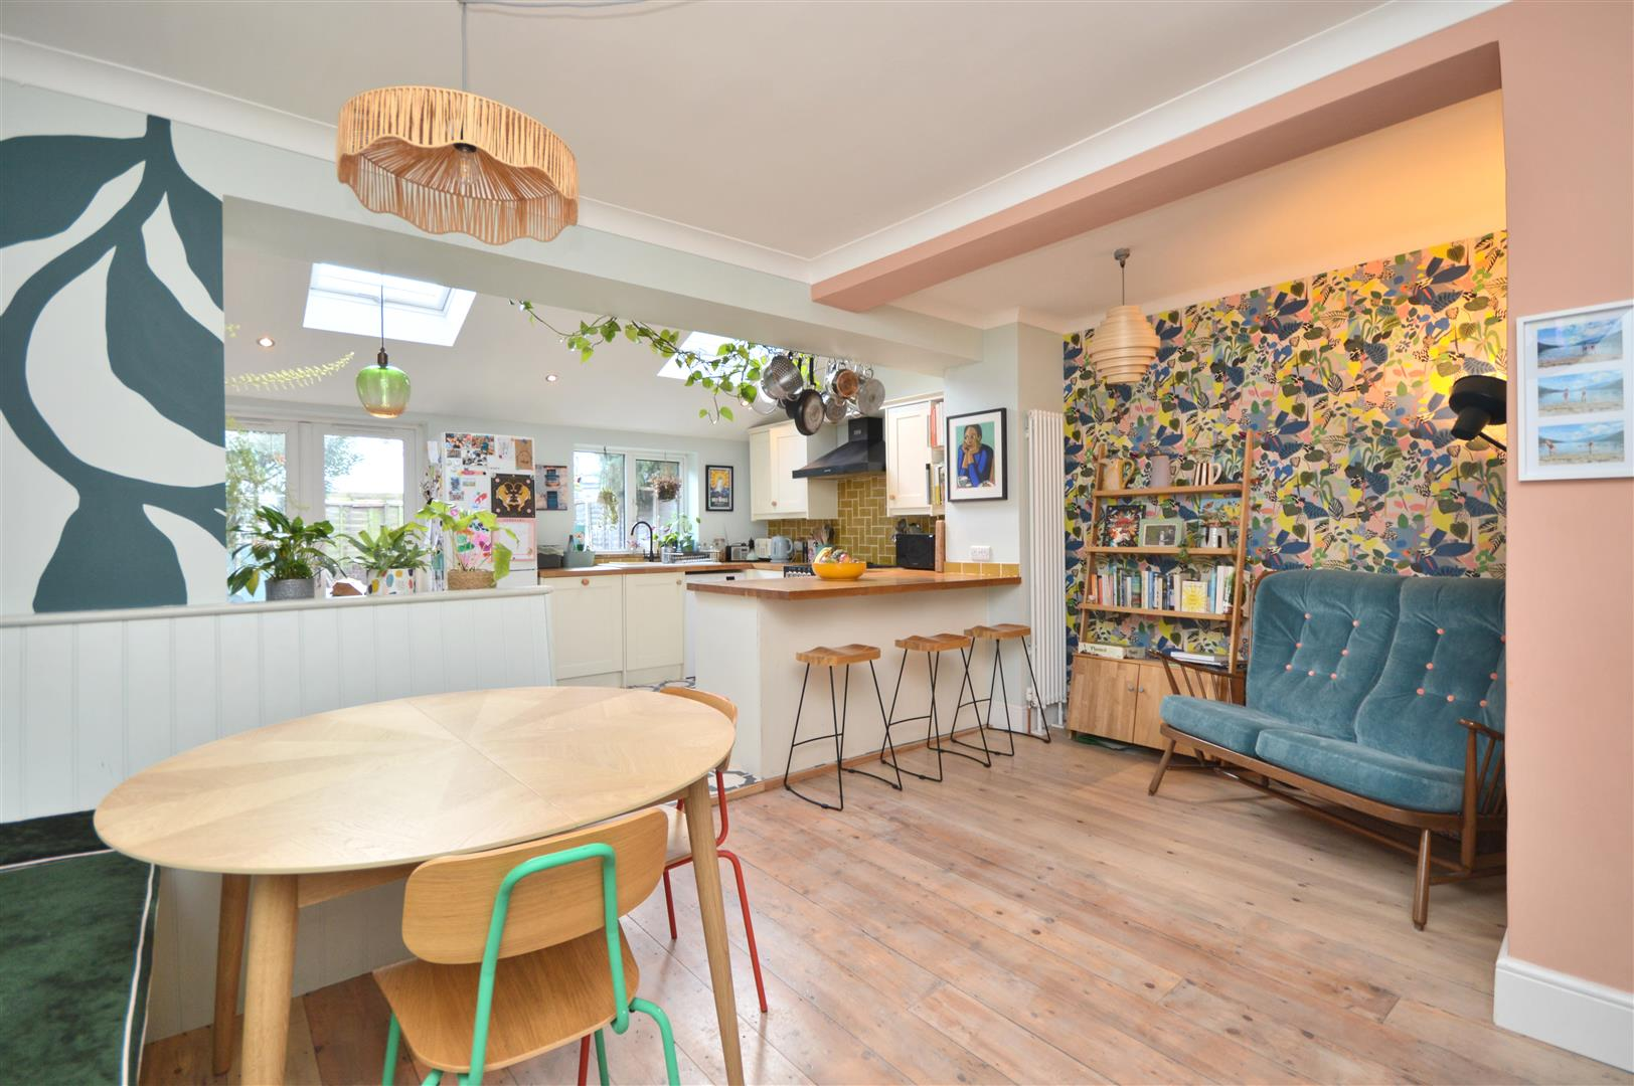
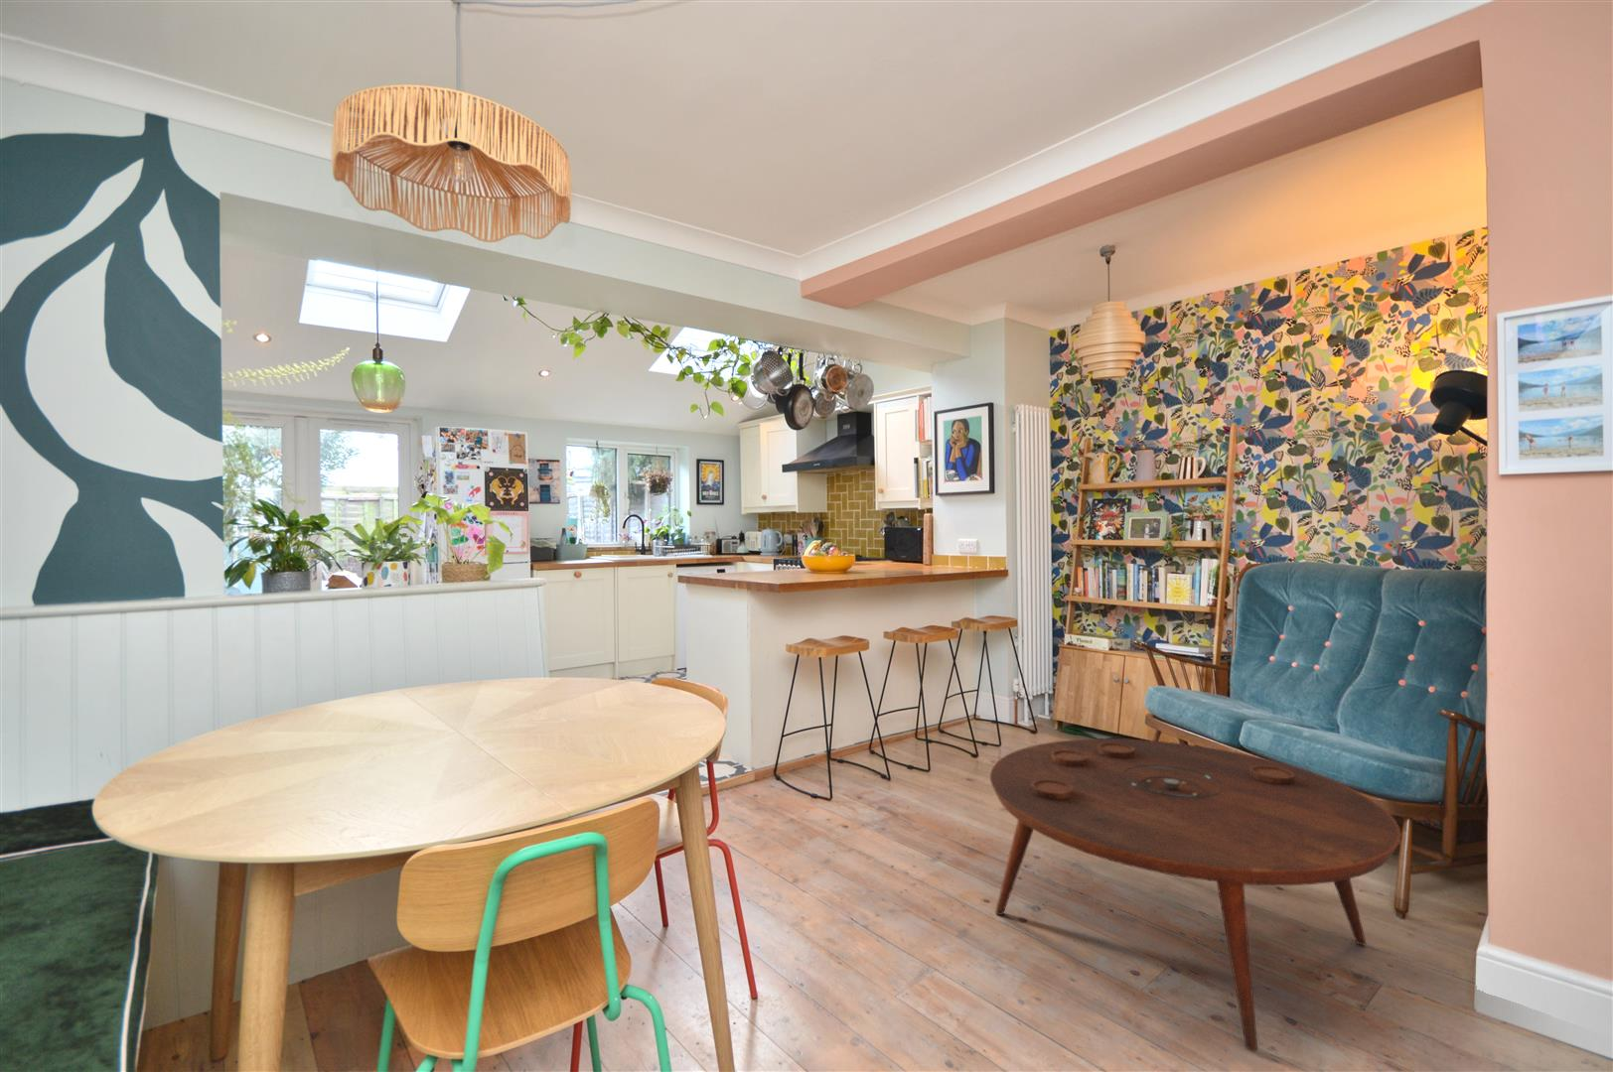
+ coffee table (1171, 853)
